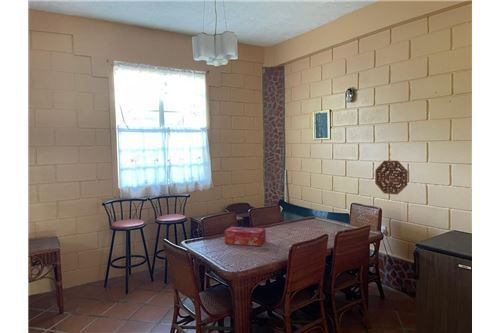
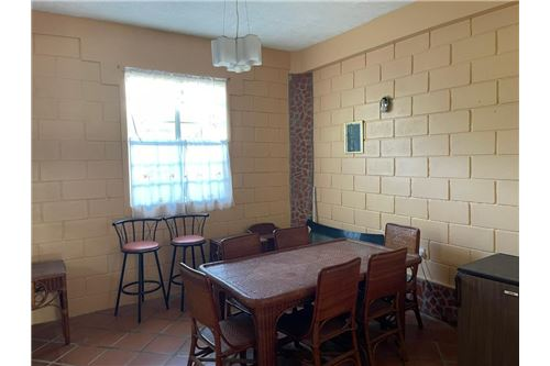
- tissue box (245, 235)
- decorative platter (390, 177)
